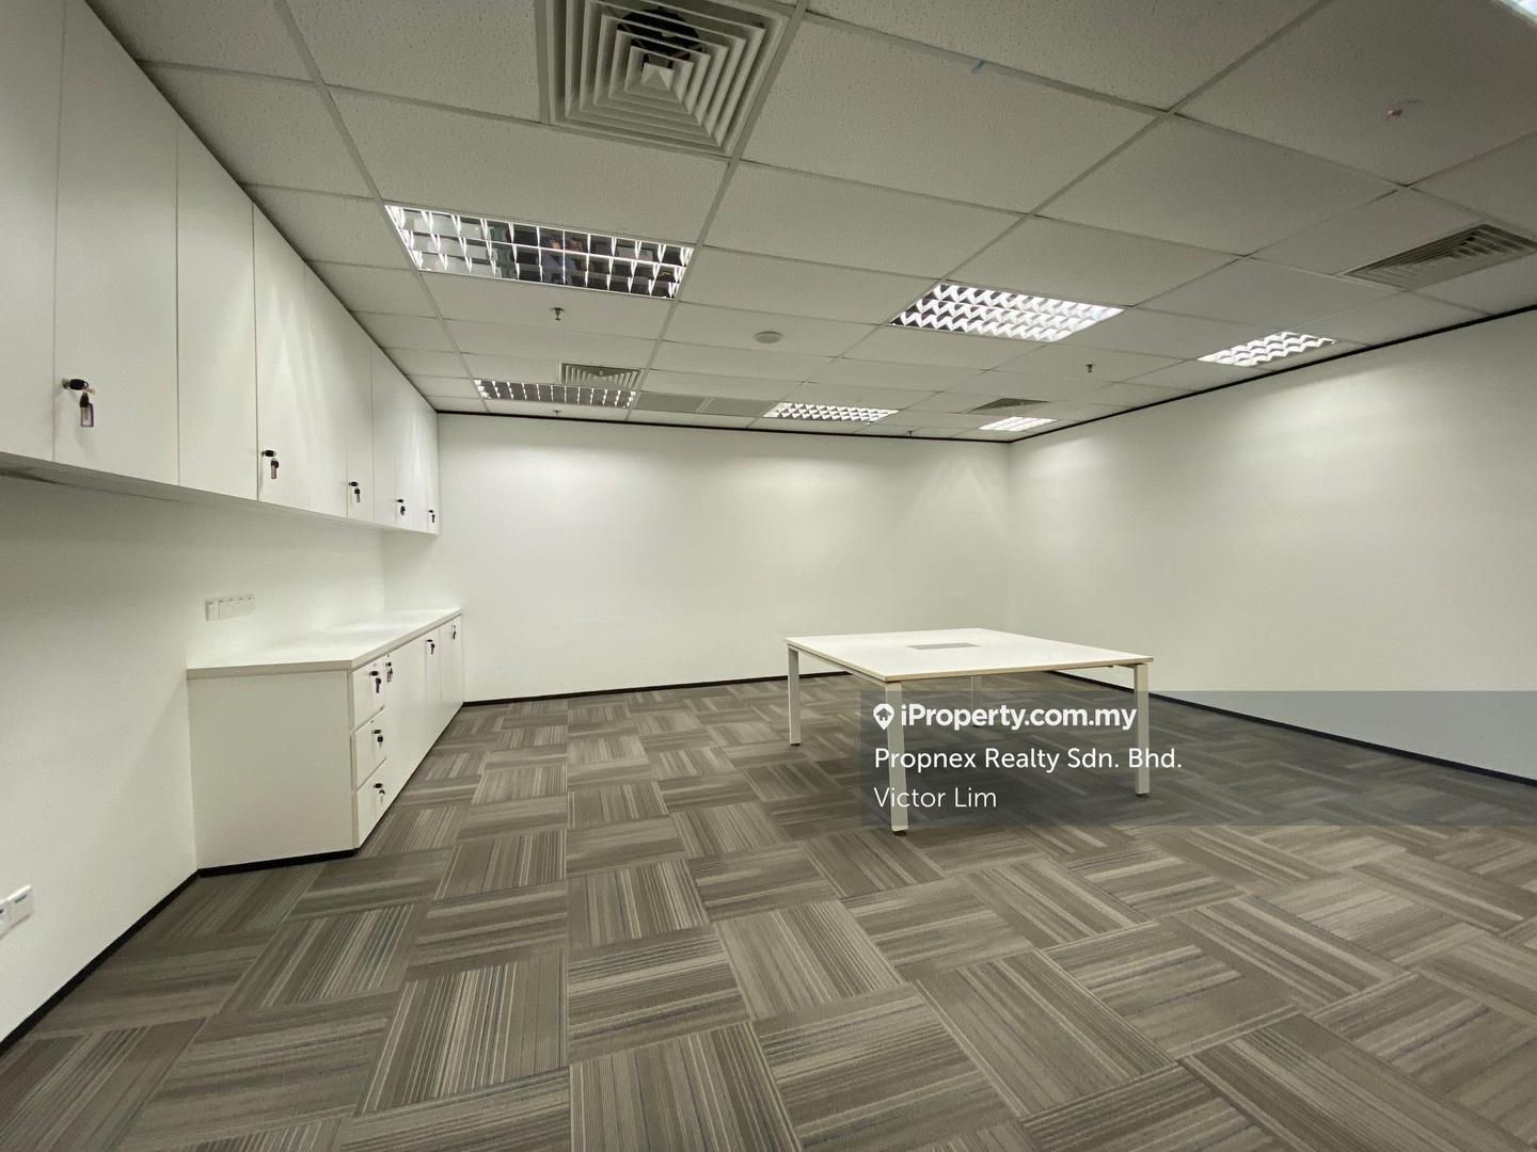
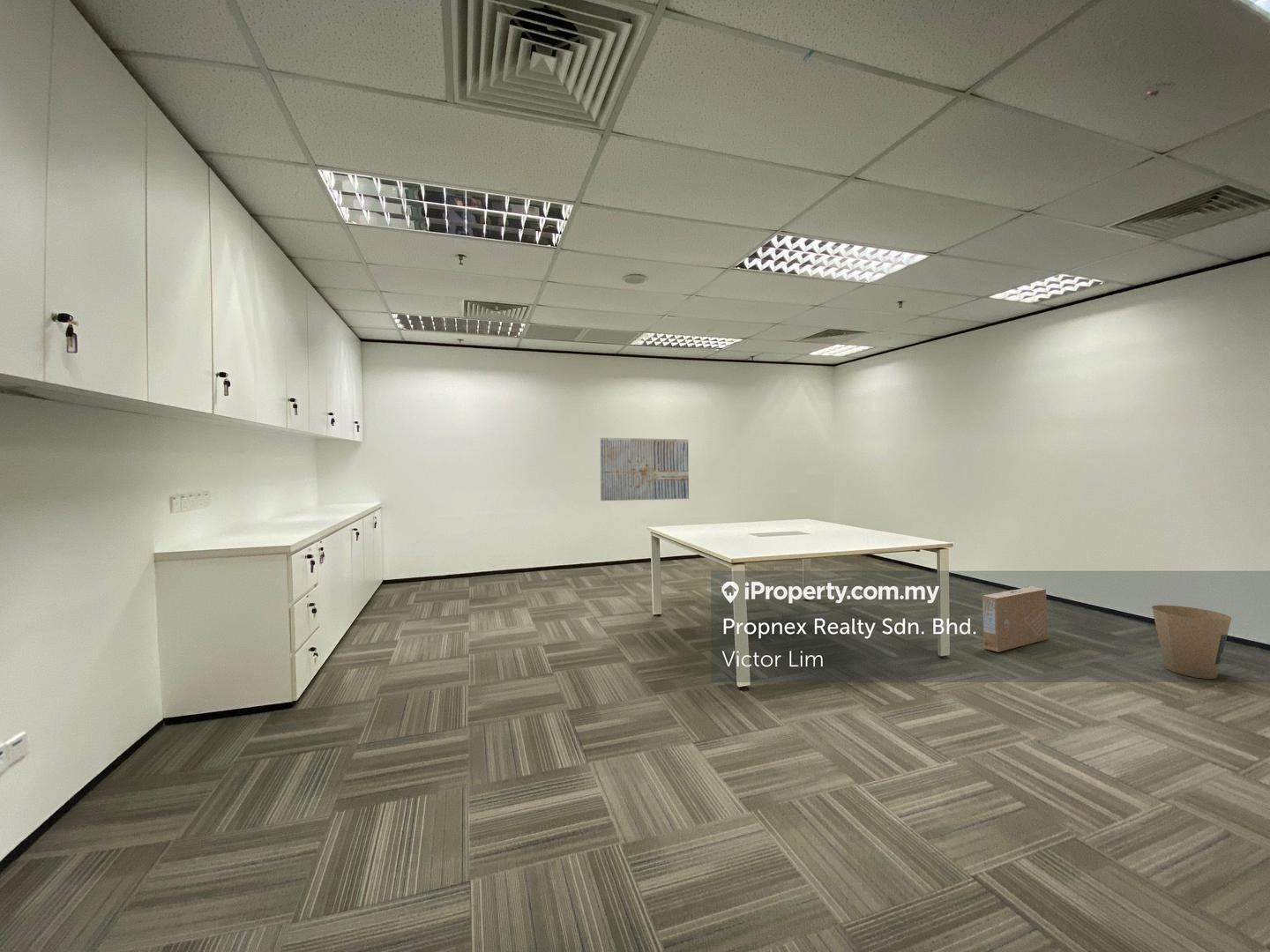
+ trash can (1190, 642)
+ cardboard box (1015, 617)
+ wall art (646, 469)
